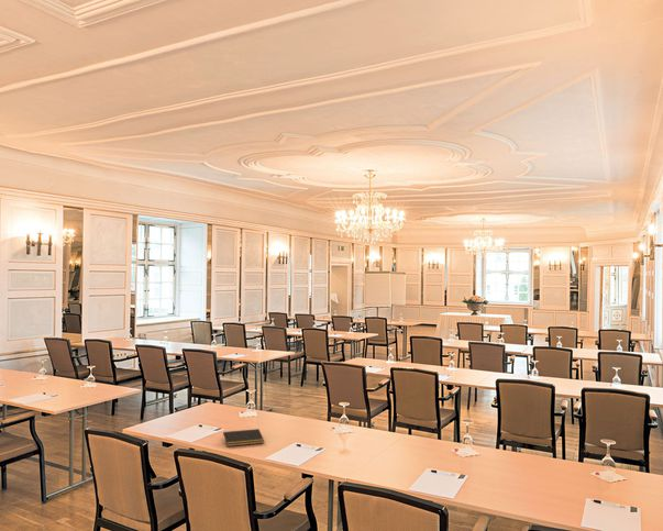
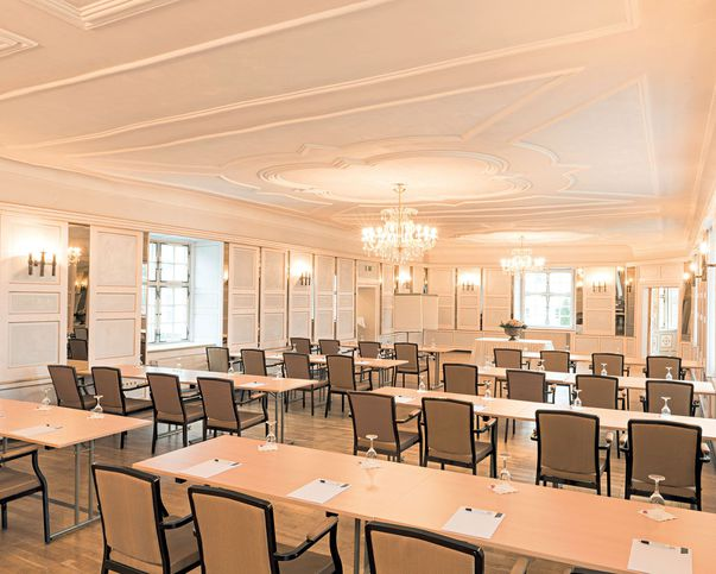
- notepad (243, 436)
